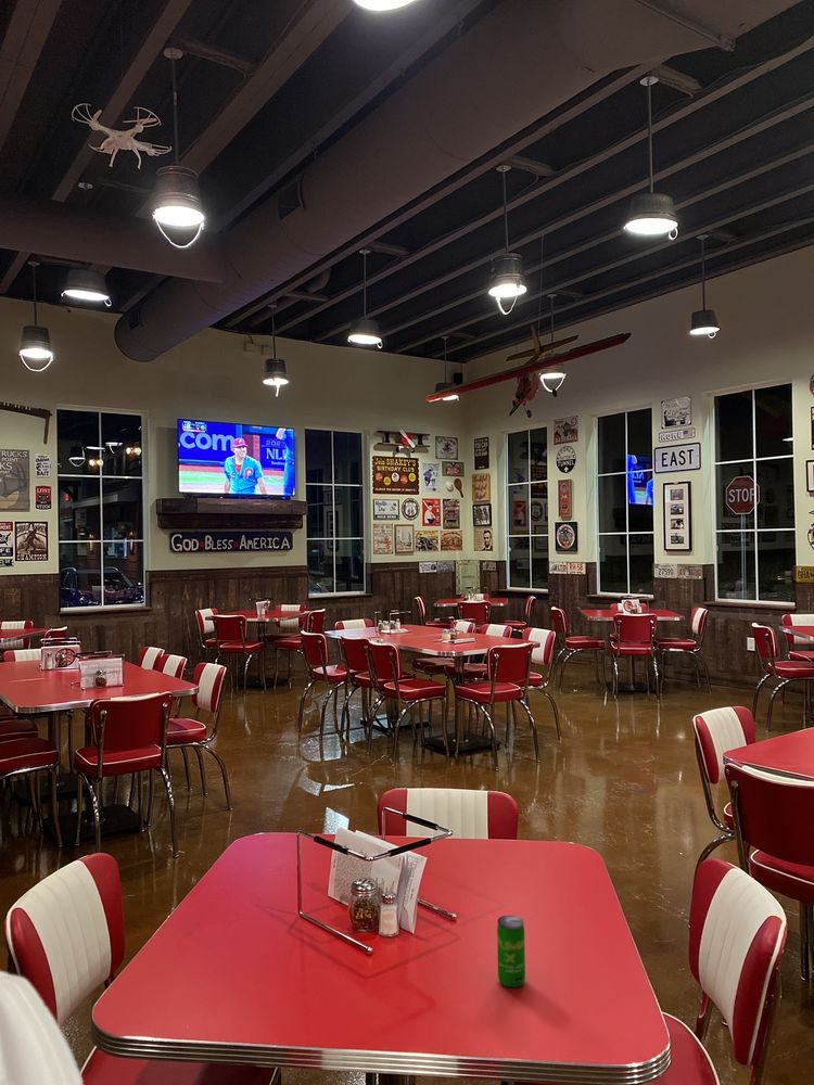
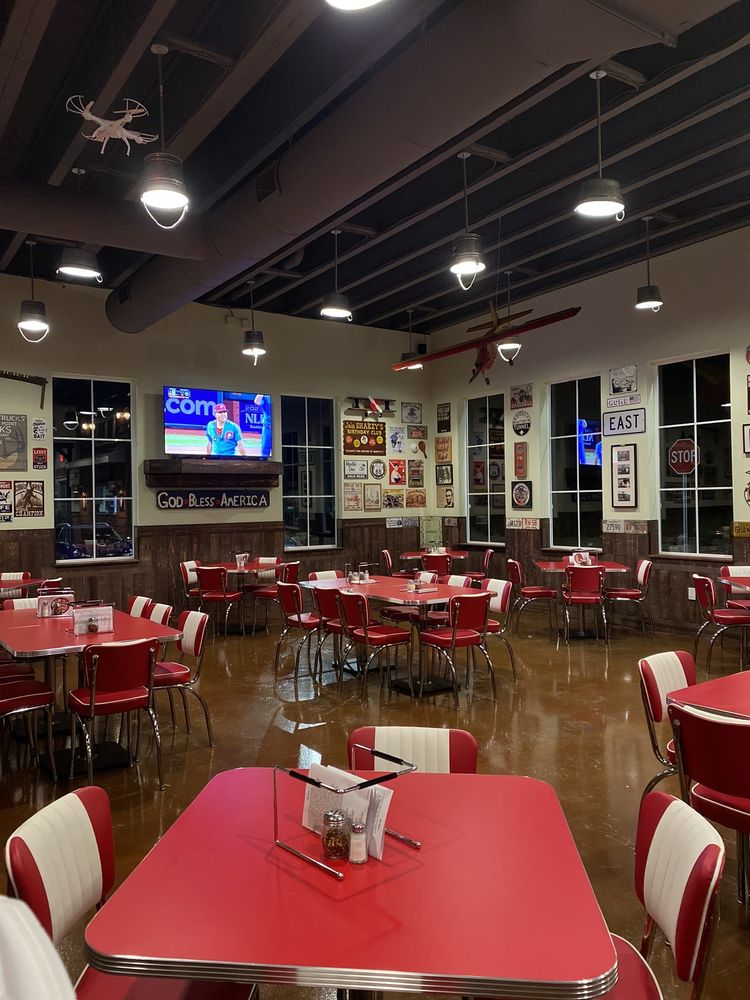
- beverage can (510, 950)
